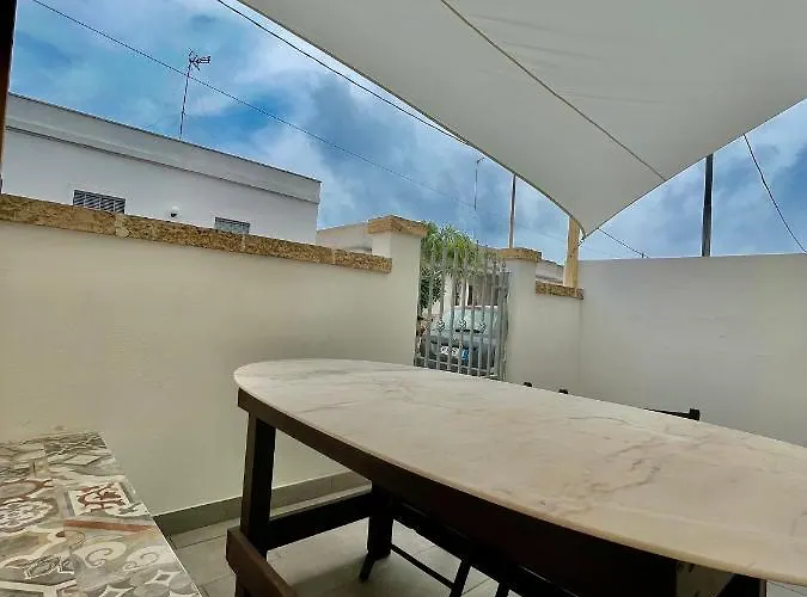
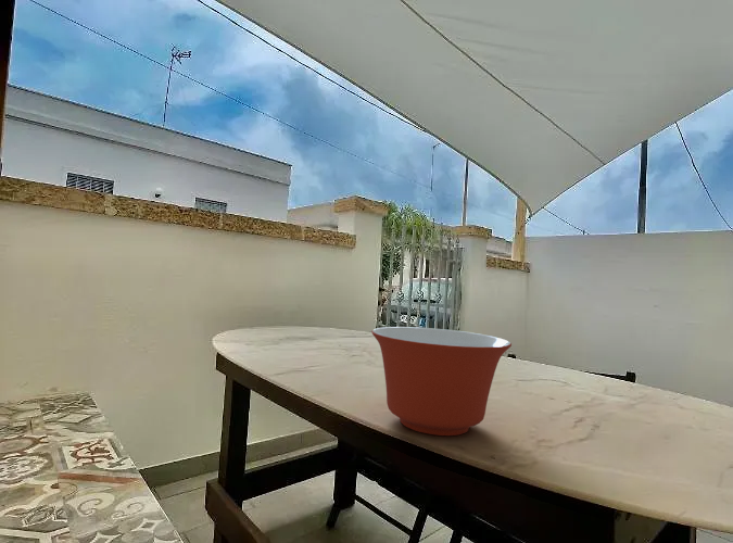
+ mixing bowl (437, 378)
